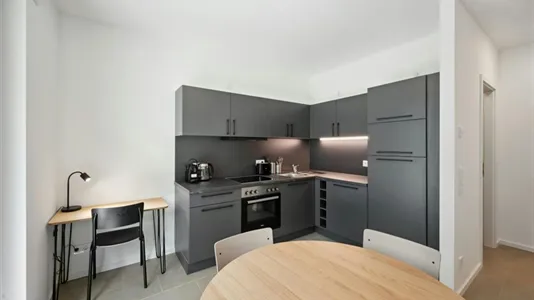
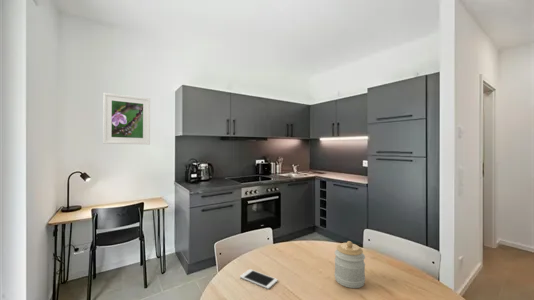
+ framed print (127, 119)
+ cell phone (258, 278)
+ jar (349, 260)
